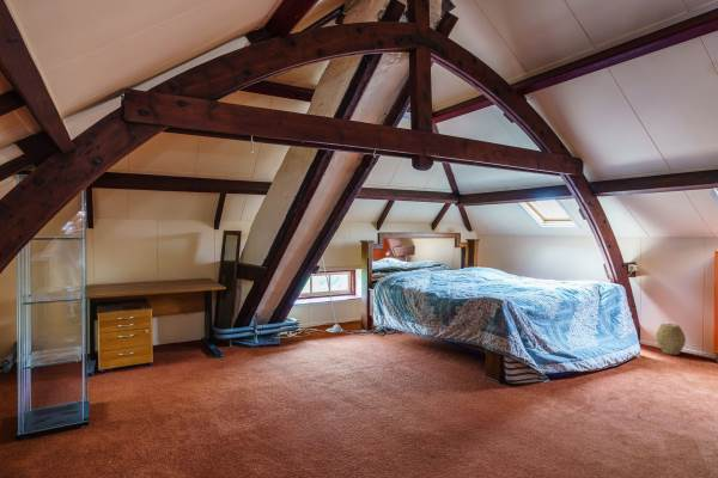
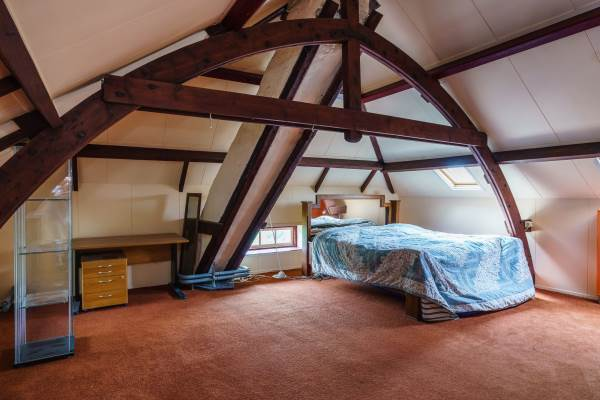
- woven basket (670, 337)
